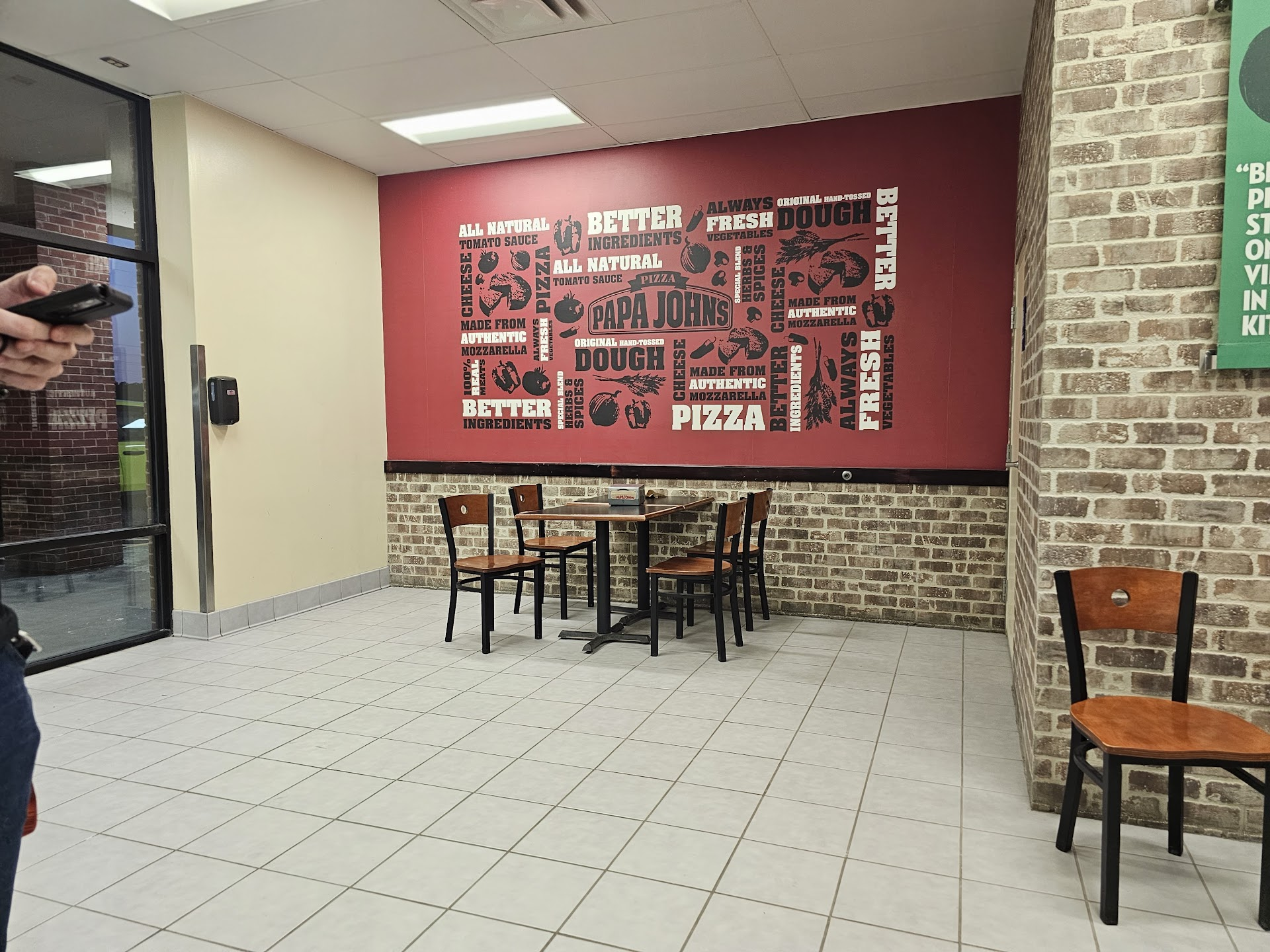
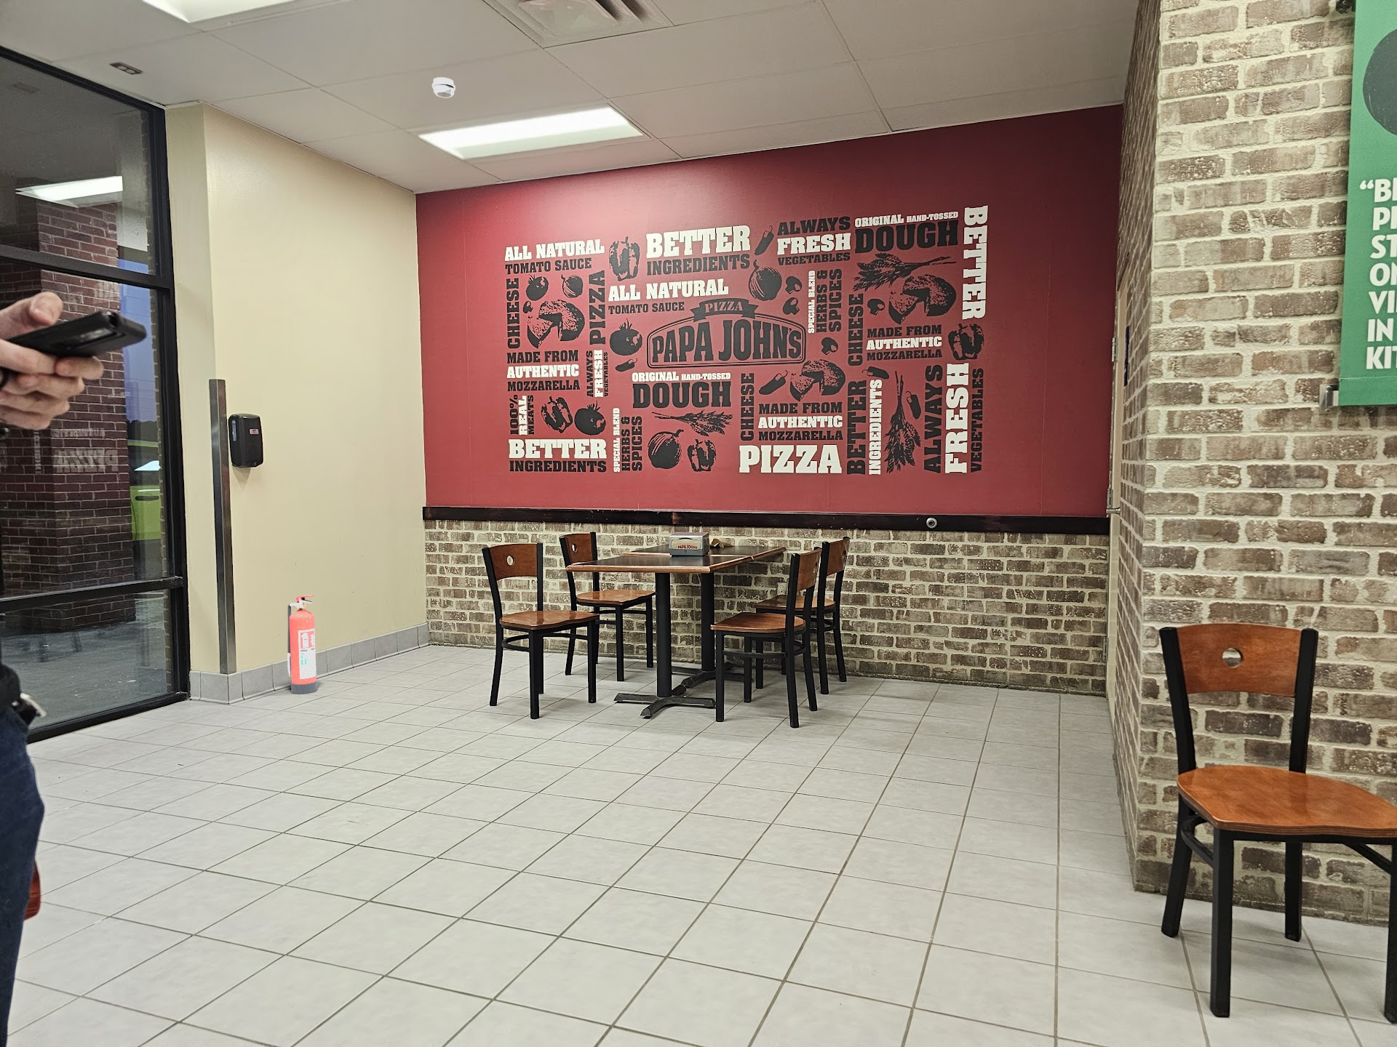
+ fire extinguisher (302, 642)
+ smoke detector (443, 87)
